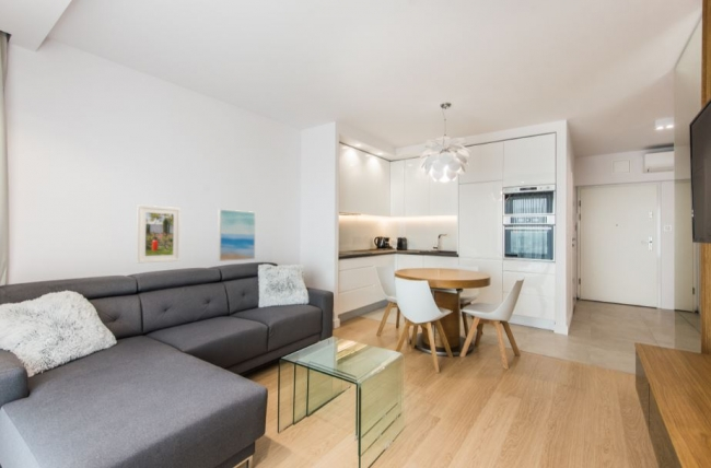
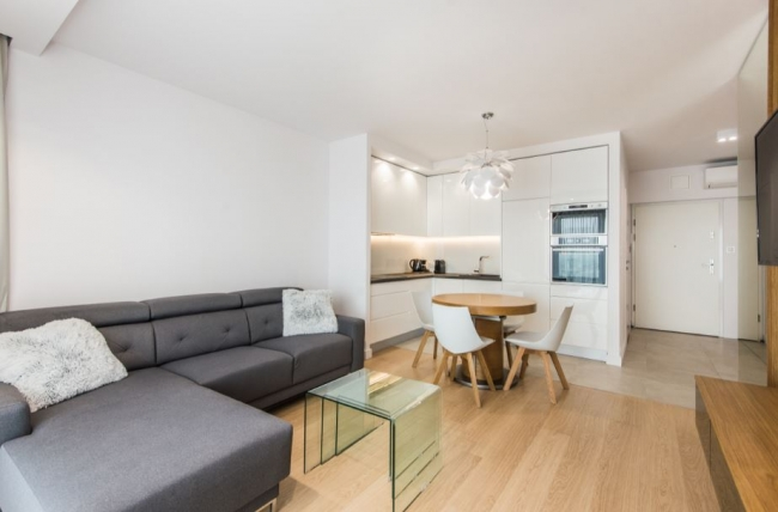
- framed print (160, 234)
- wall art (237, 235)
